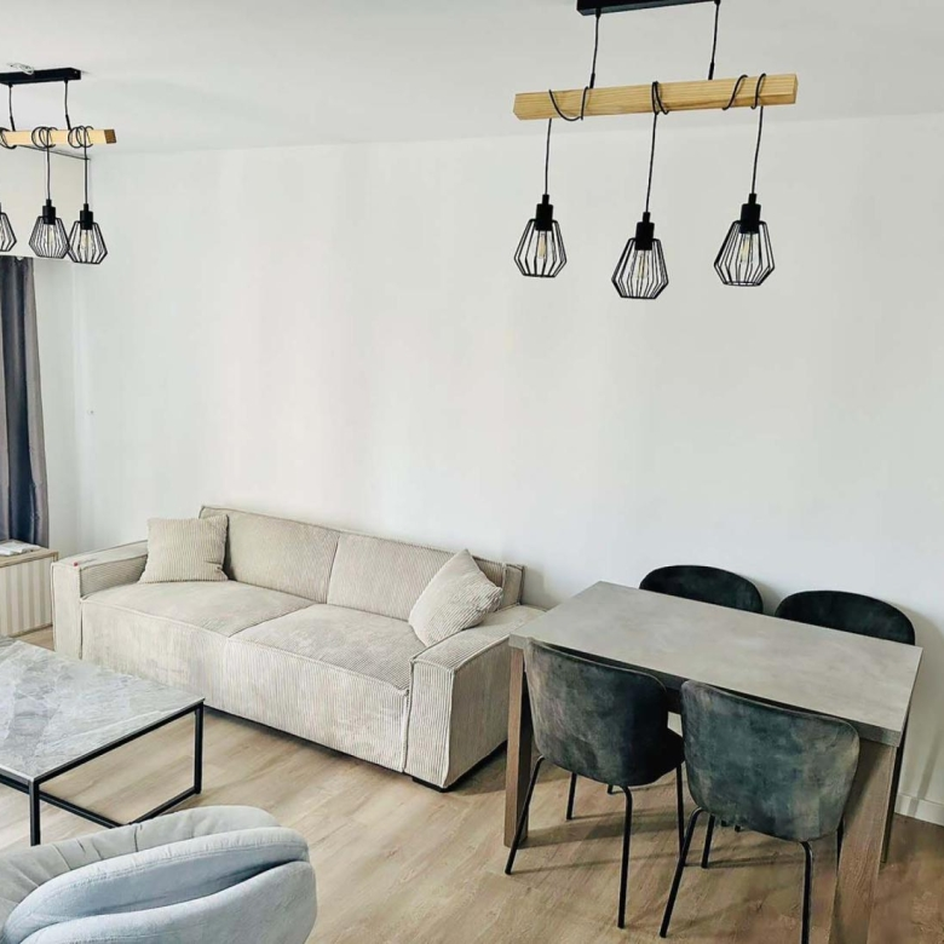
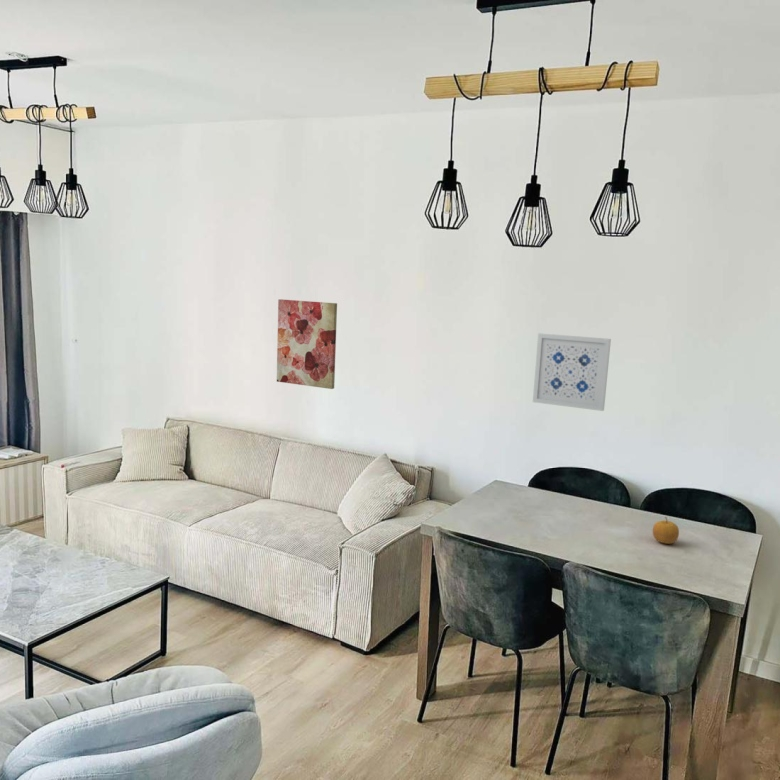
+ wall art (306, 343)
+ wall art (570, 371)
+ fruit (665, 529)
